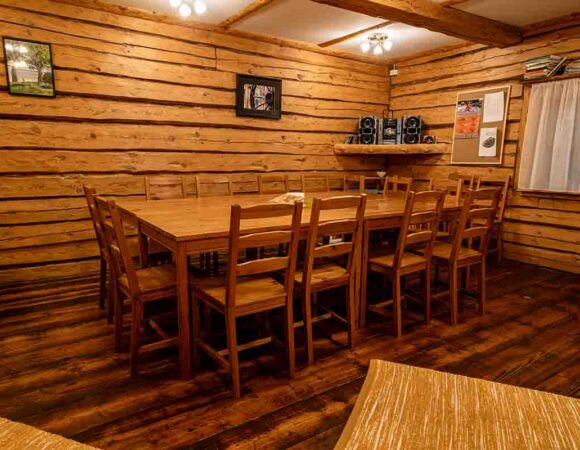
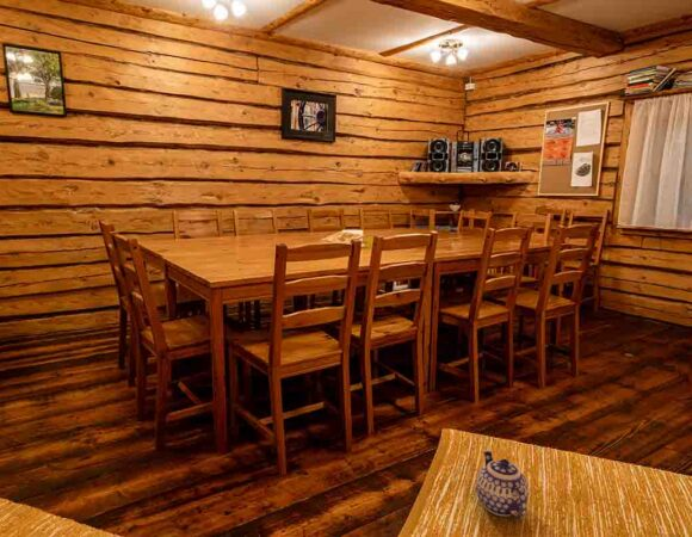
+ teapot (502, 483)
